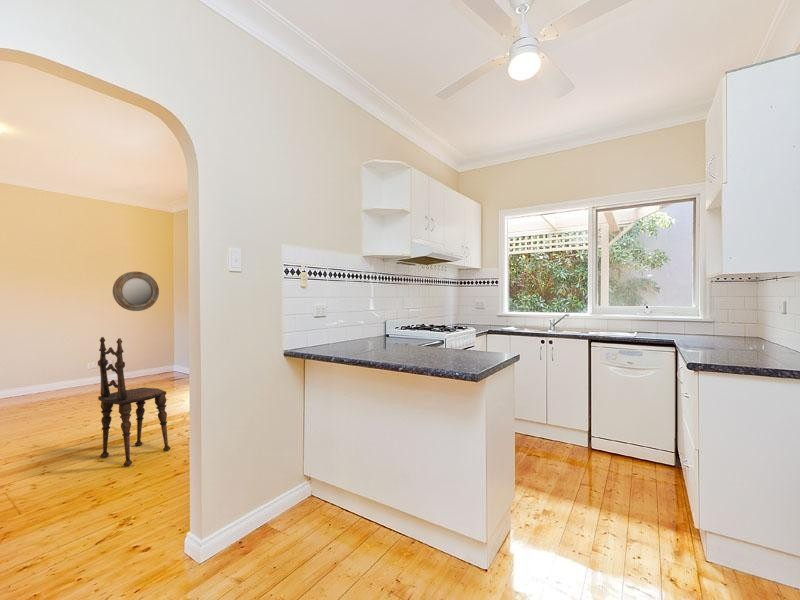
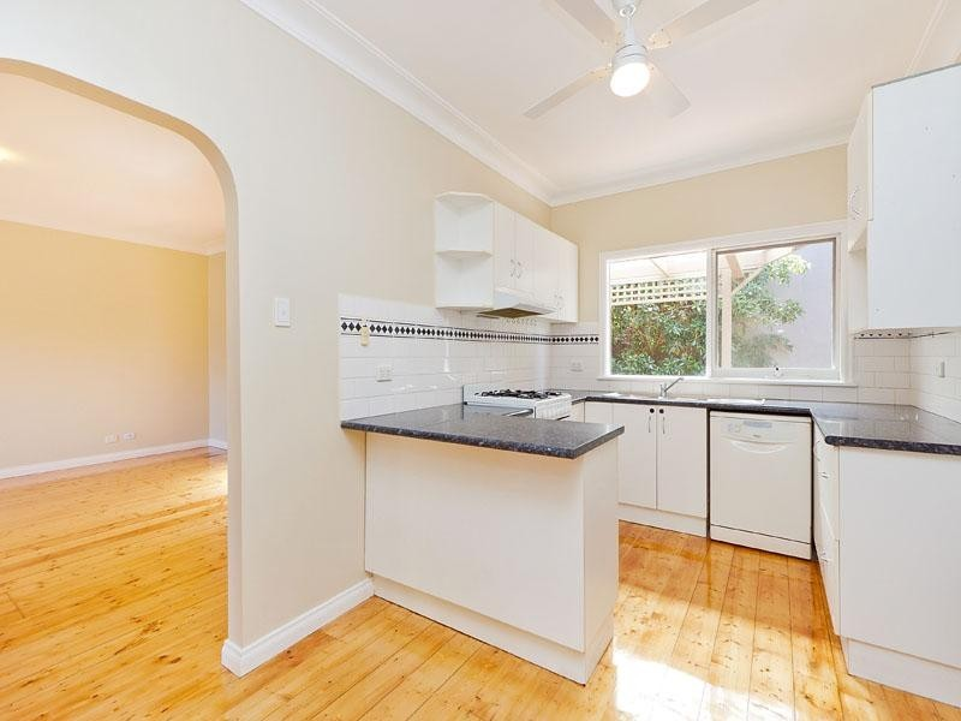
- home mirror (136, 291)
- dining chair (133, 395)
